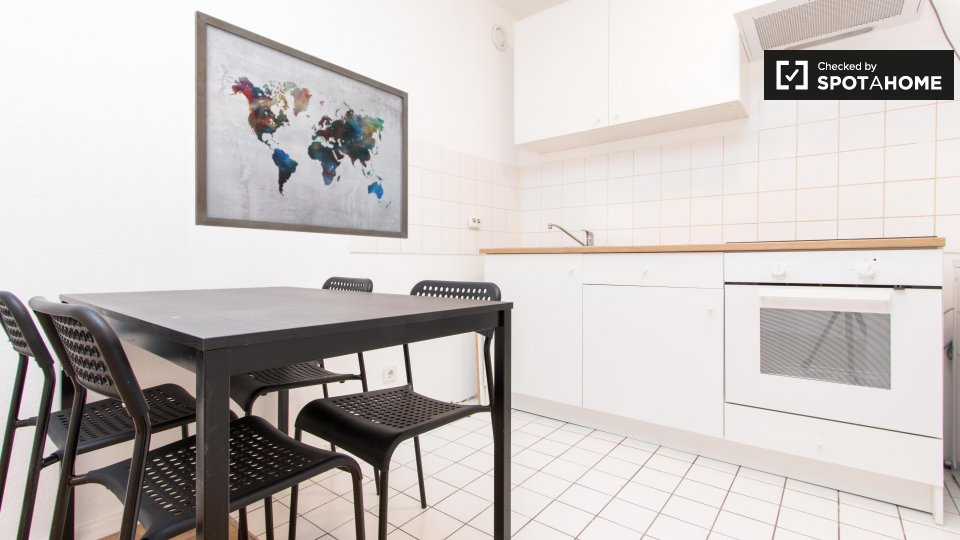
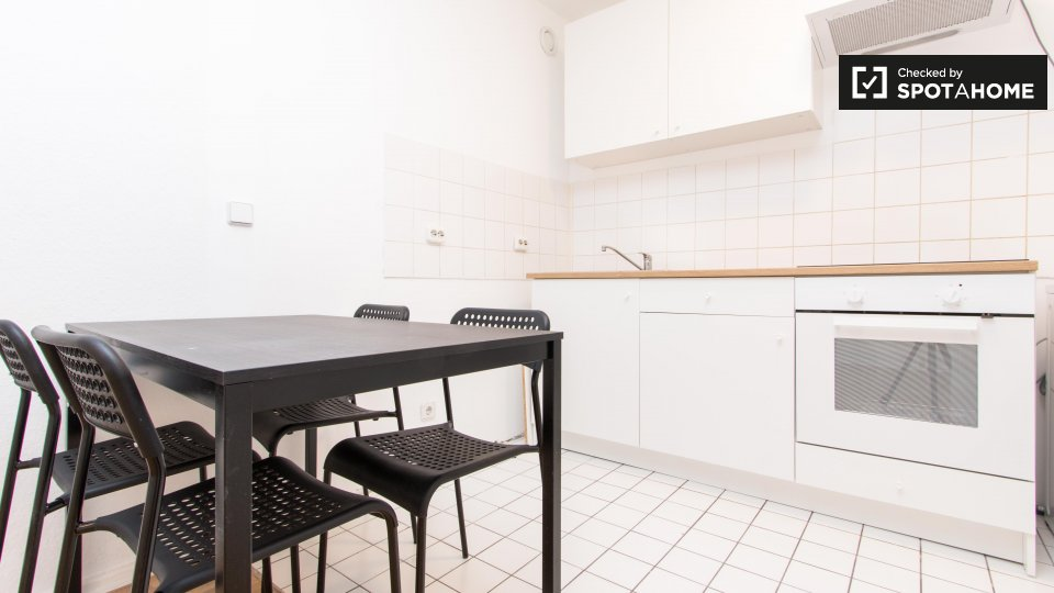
- wall art (321, 146)
